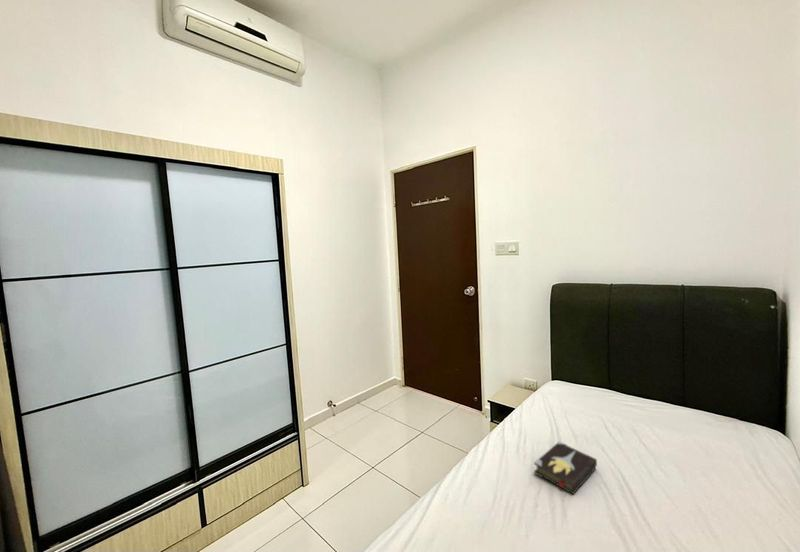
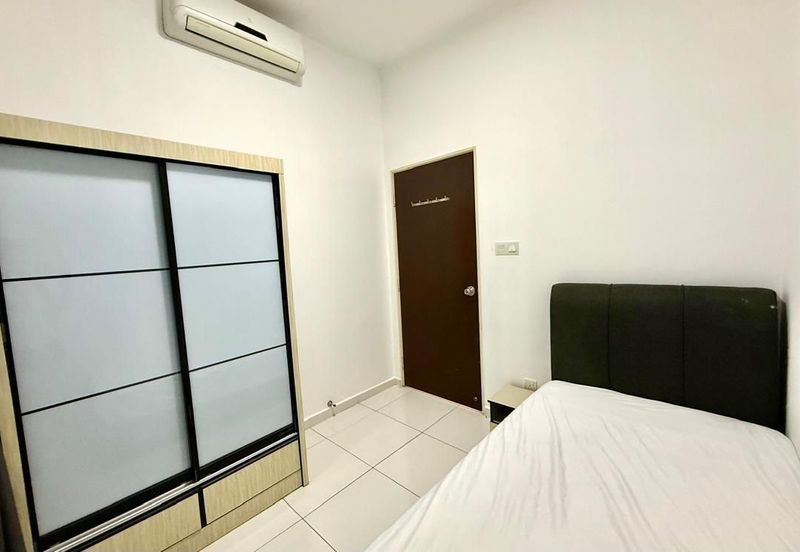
- hardback book (565, 464)
